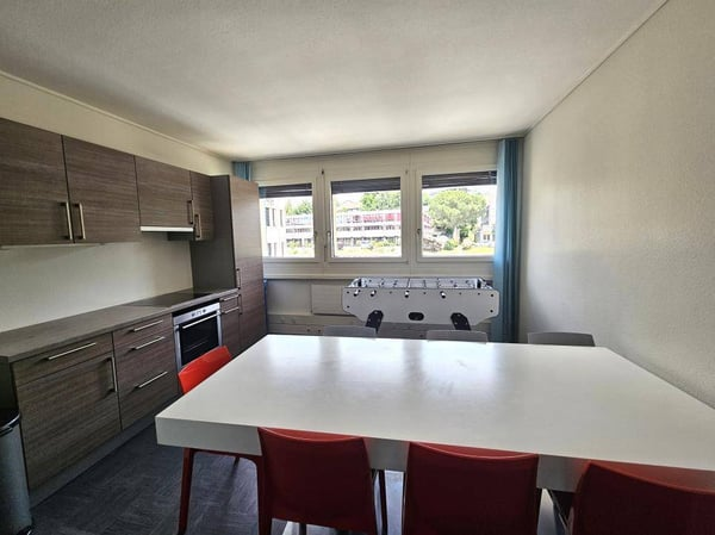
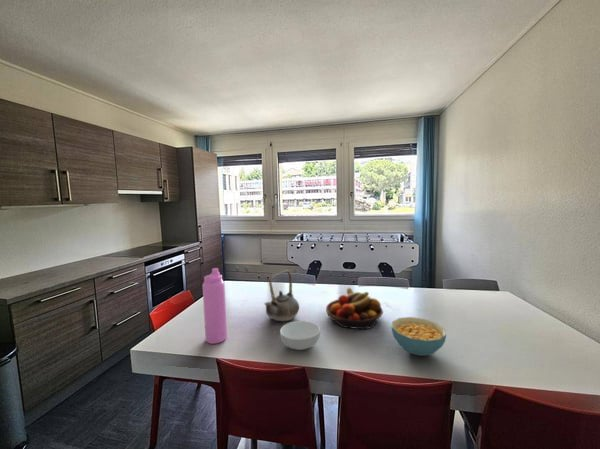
+ fruit bowl (353, 305)
+ teapot (281, 295)
+ cereal bowl (300, 337)
+ cereal bowl (417, 339)
+ water bottle (214, 304)
